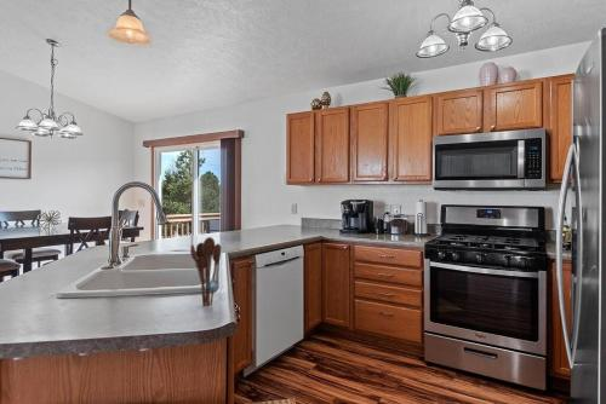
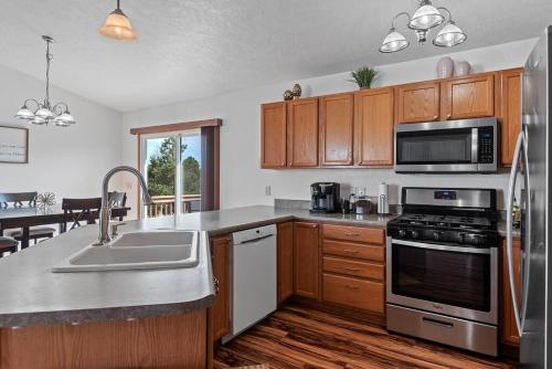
- utensil holder (206, 271)
